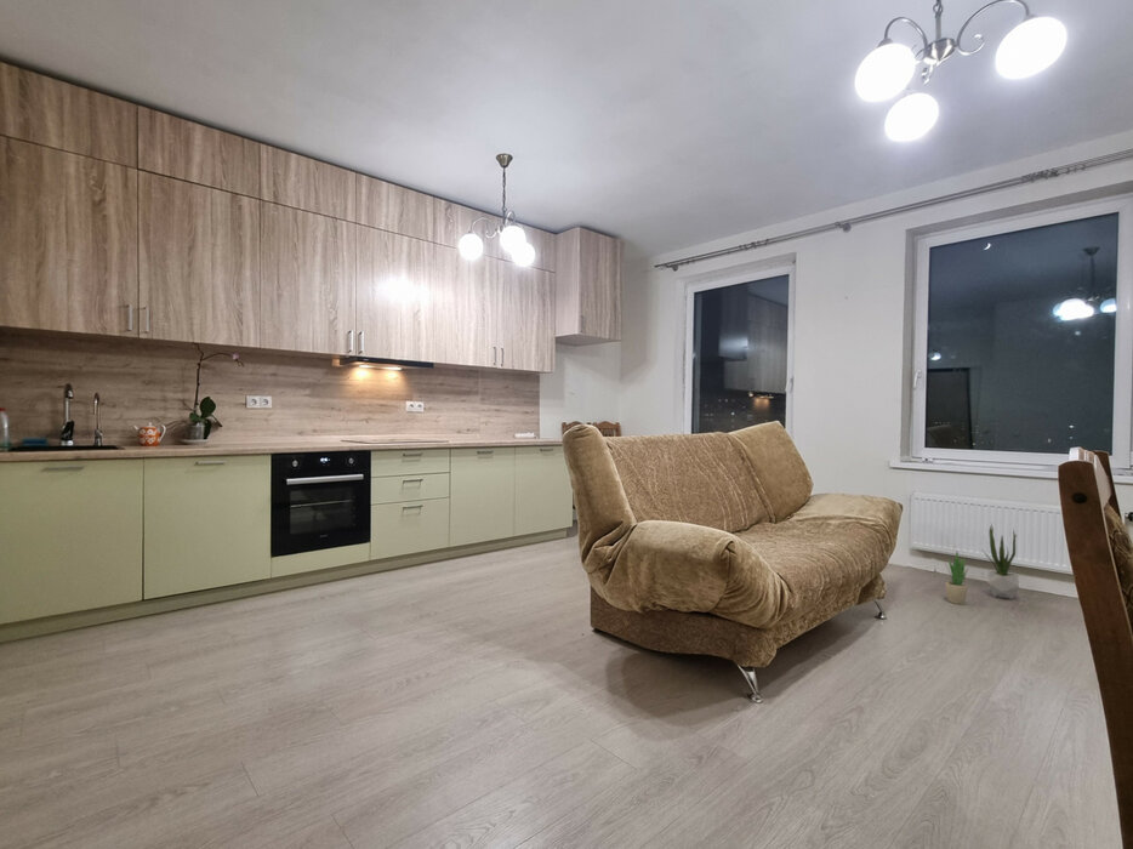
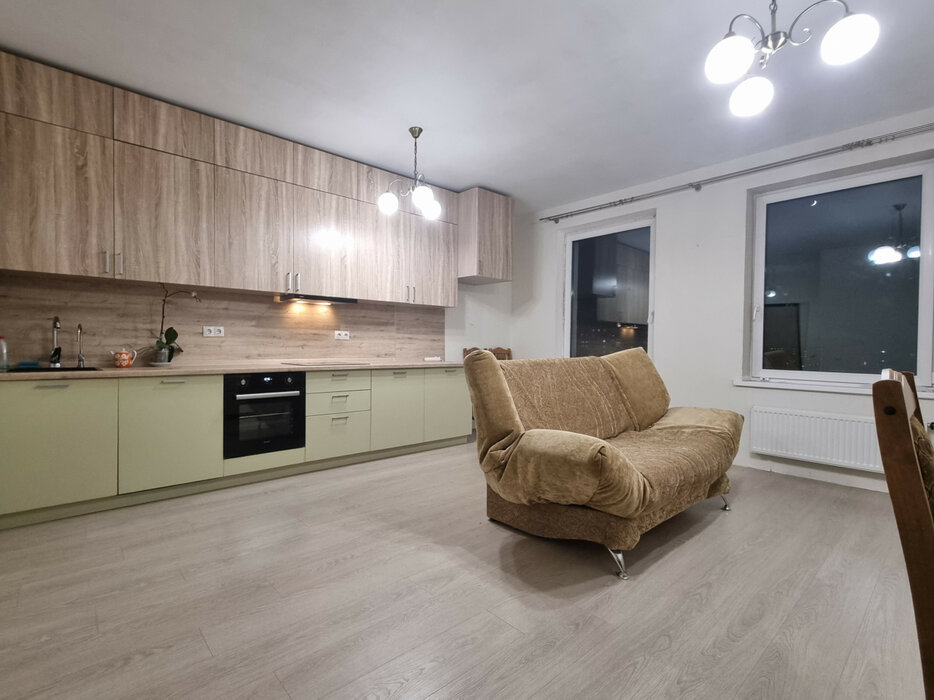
- potted plant (957, 575)
- potted plant (1001, 560)
